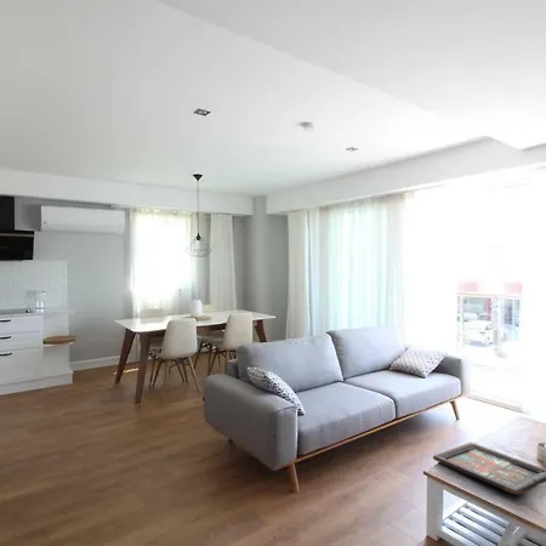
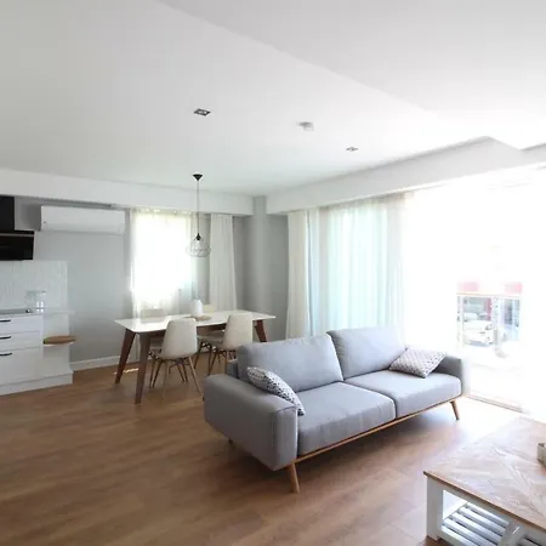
- decorative tray (490, 466)
